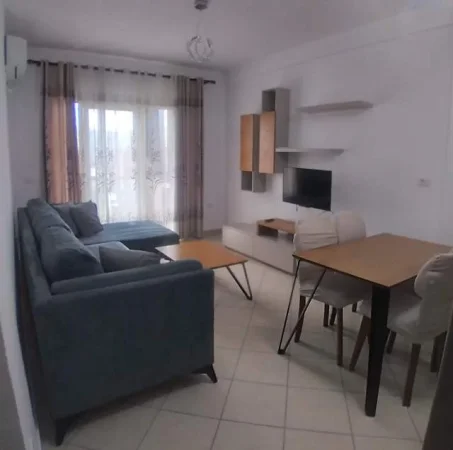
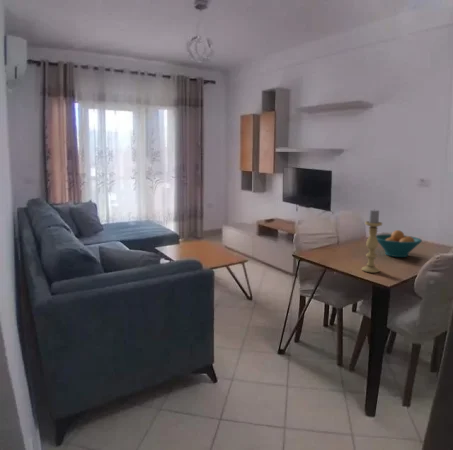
+ fruit bowl (397, 242)
+ candle holder (372, 239)
